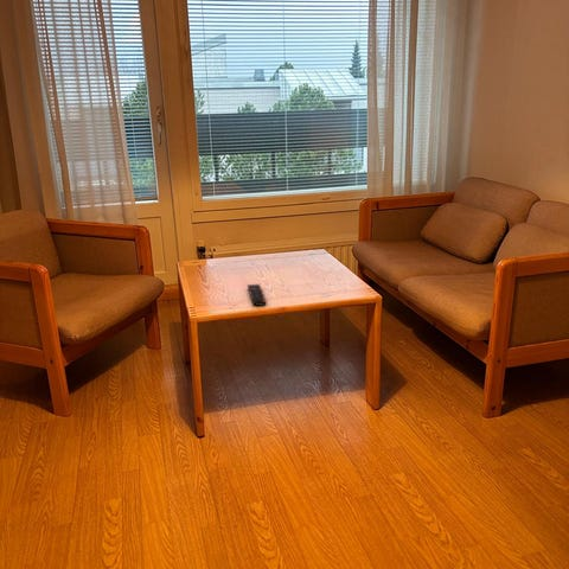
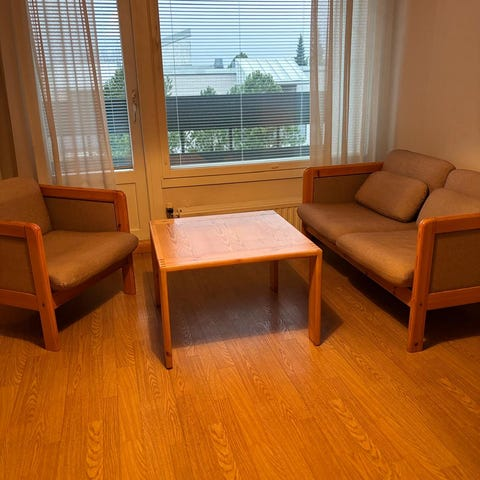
- remote control (256, 294)
